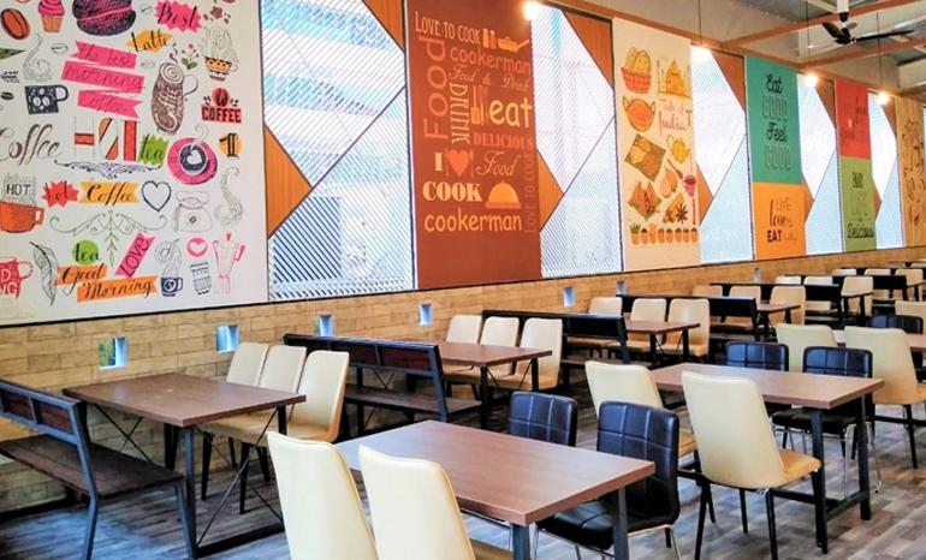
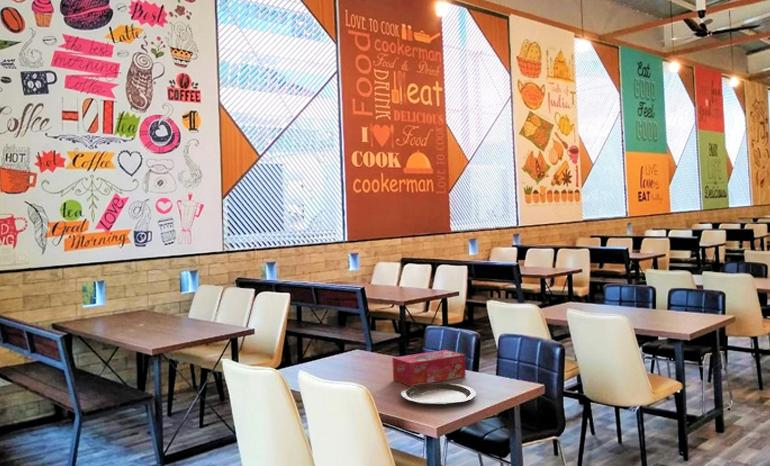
+ tissue box (429, 367)
+ plate (438, 394)
